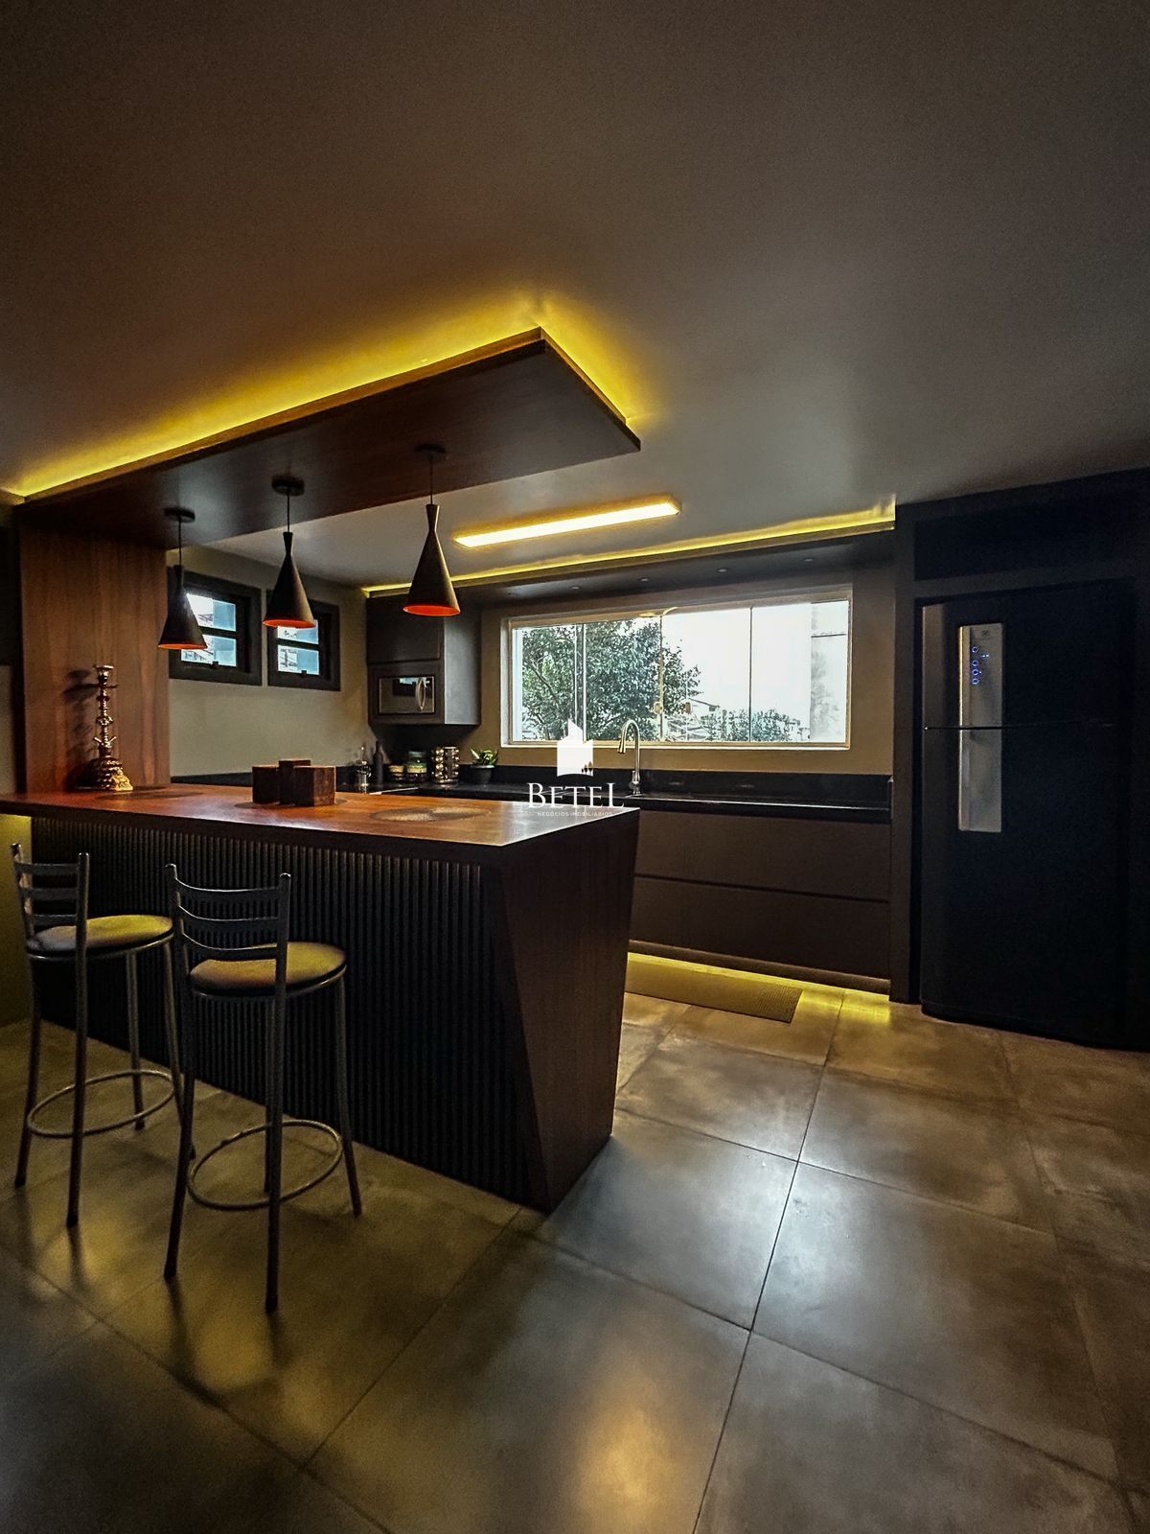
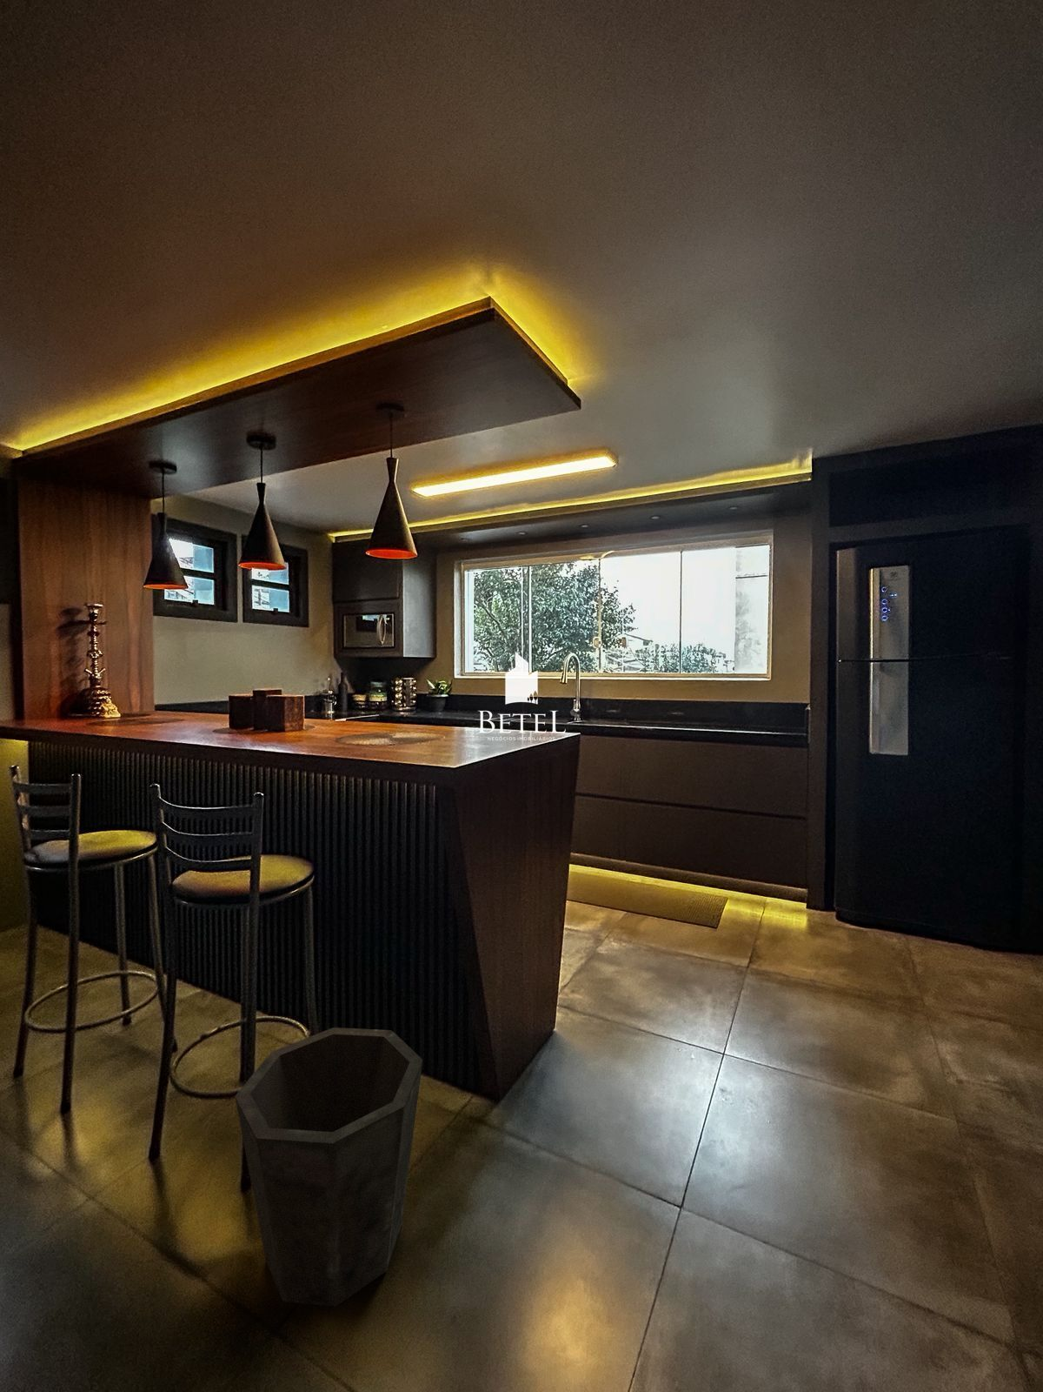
+ waste bin (334, 1160)
